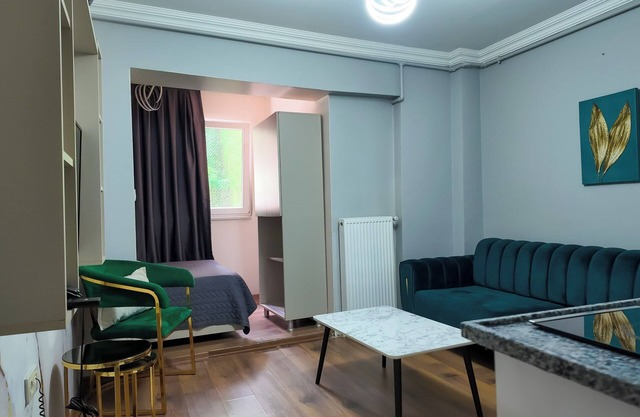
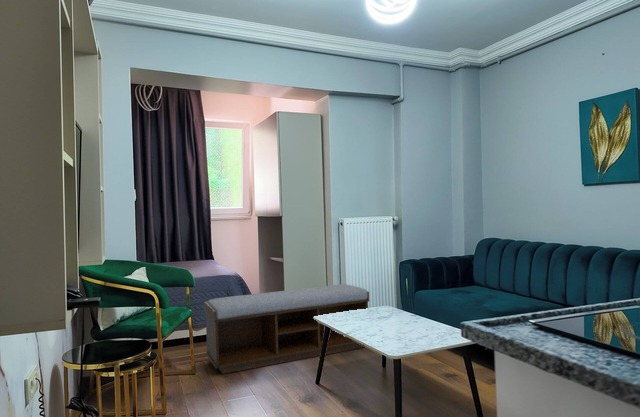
+ bench (290, 323)
